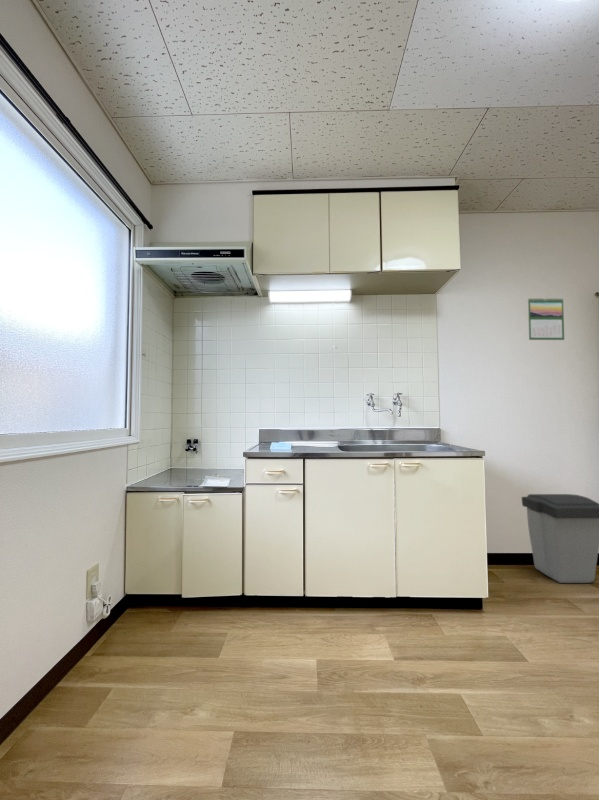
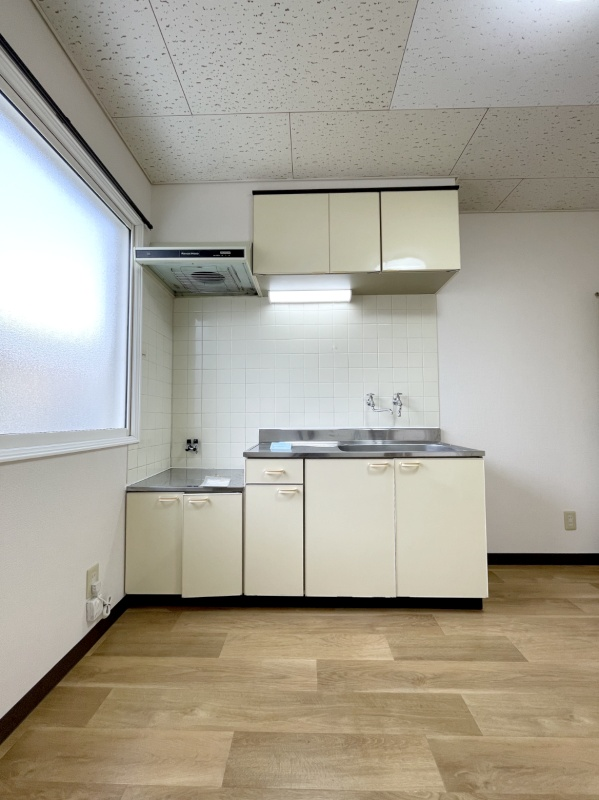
- trash can (560, 535)
- calendar (546, 318)
